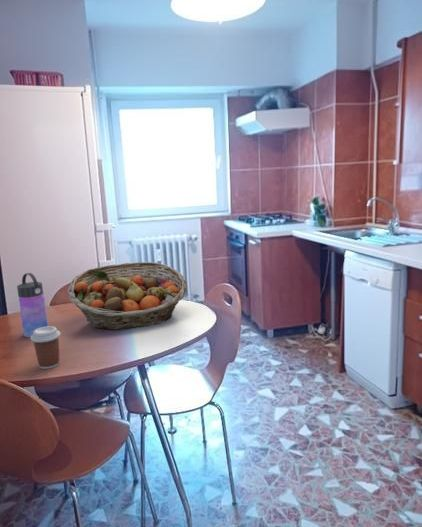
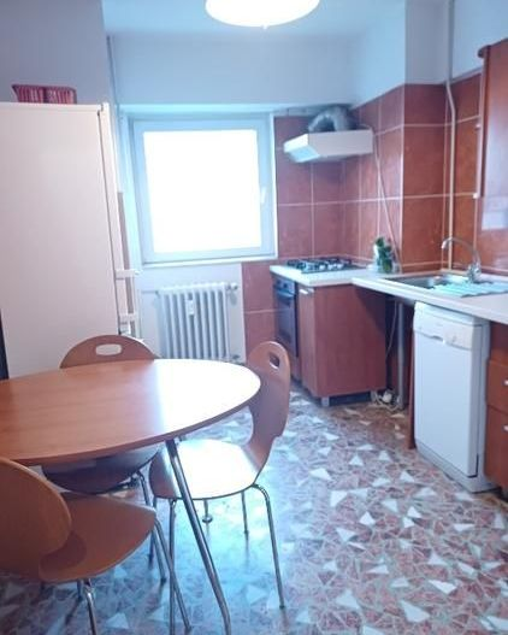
- water bottle (32, 303)
- coffee cup (47, 347)
- fruit basket (129, 294)
